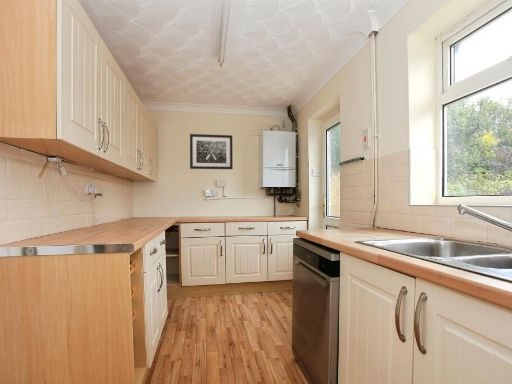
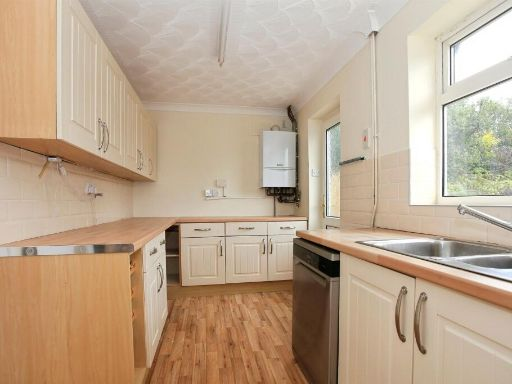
- wall art (211, 151)
